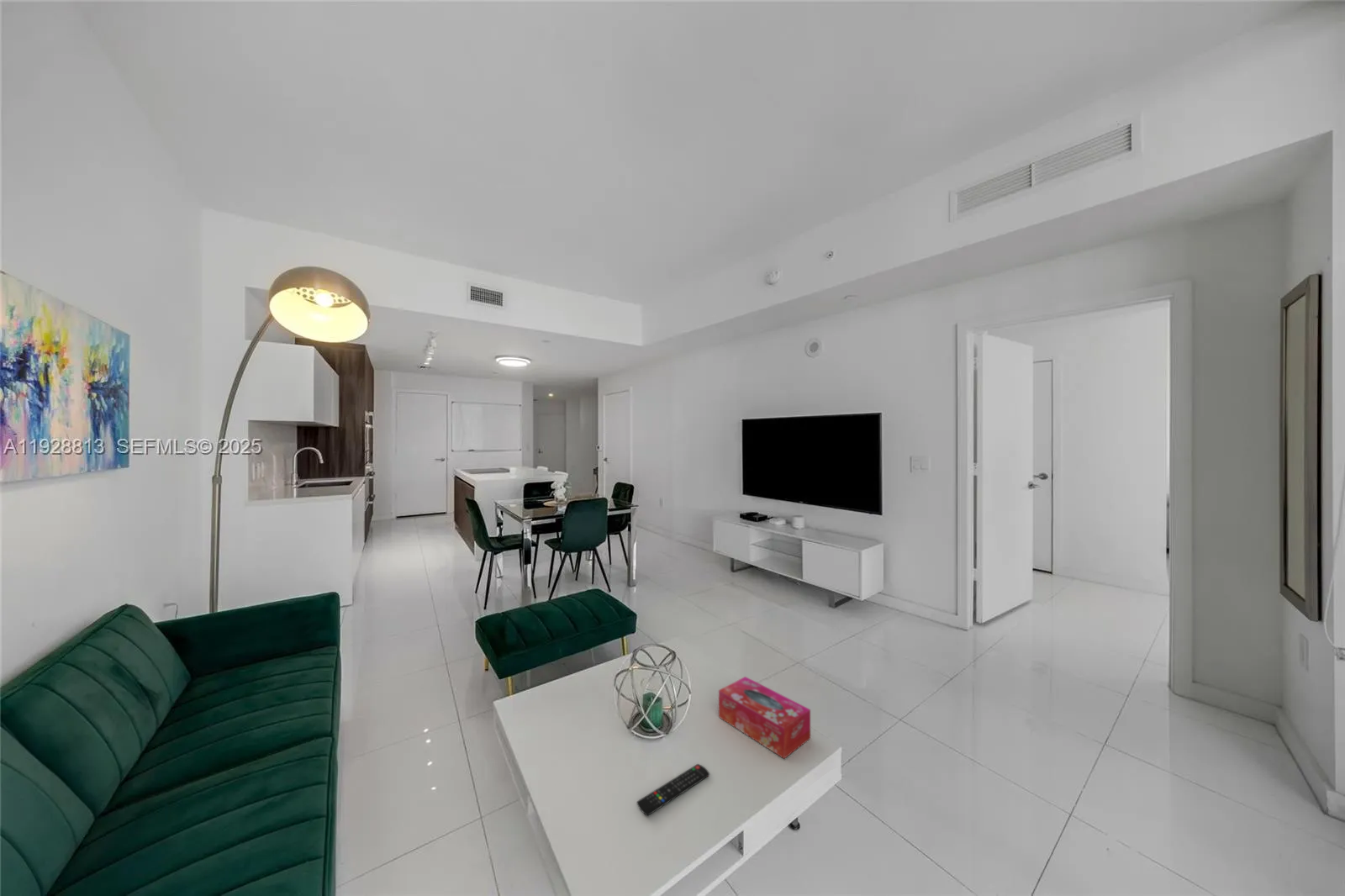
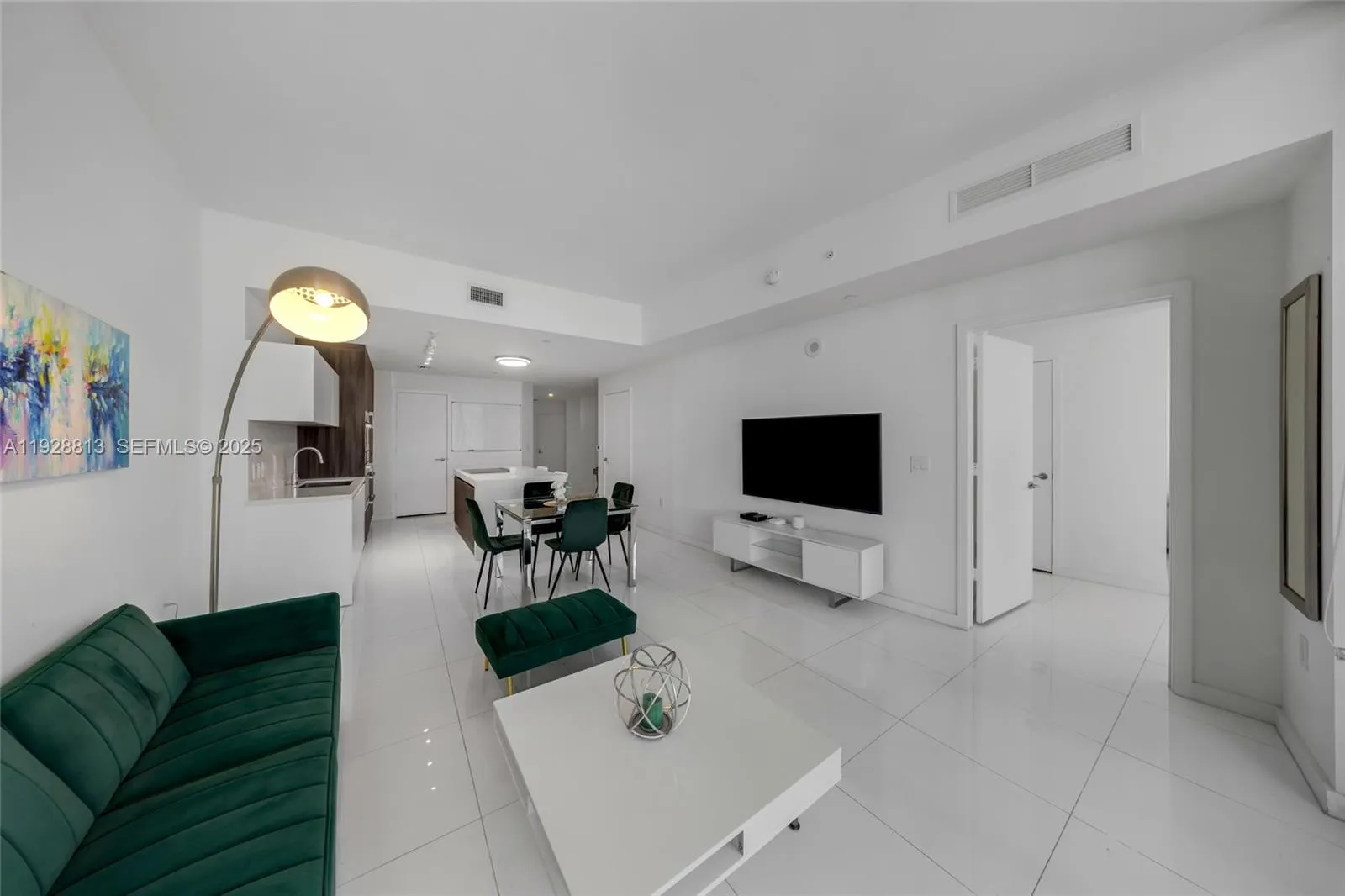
- remote control (675, 788)
- tissue box (762, 713)
